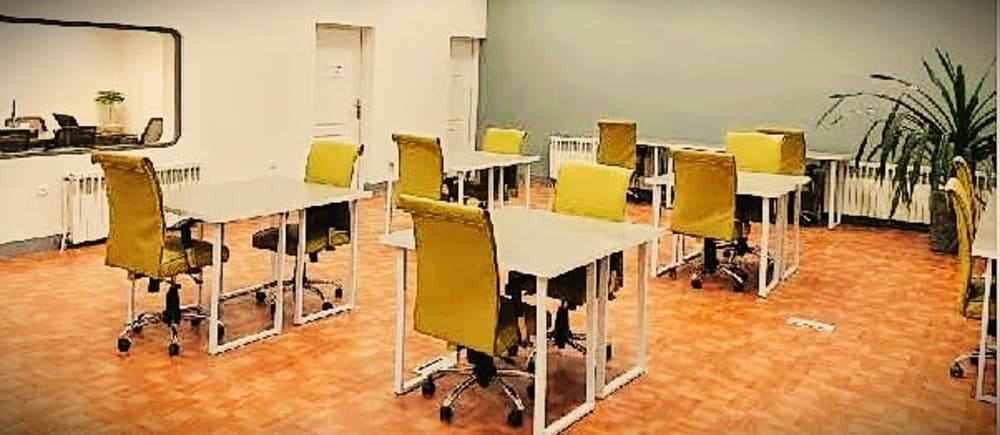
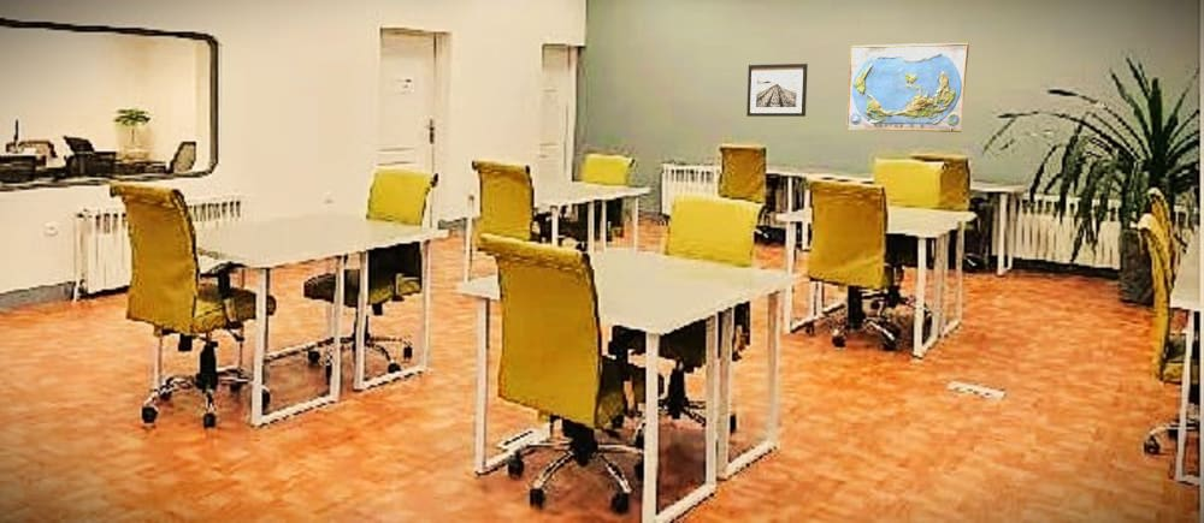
+ world map (905, 88)
+ wall art (777, 90)
